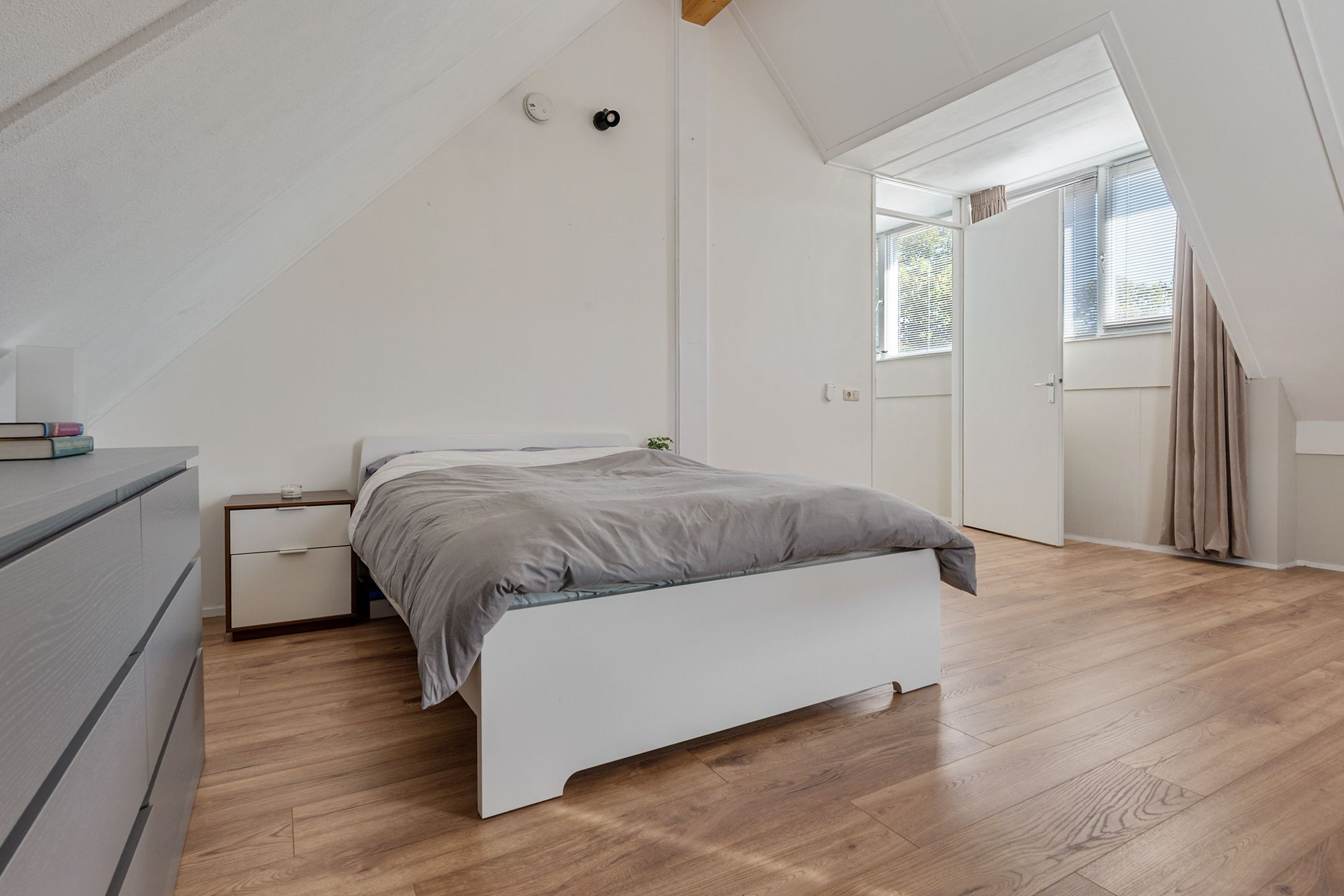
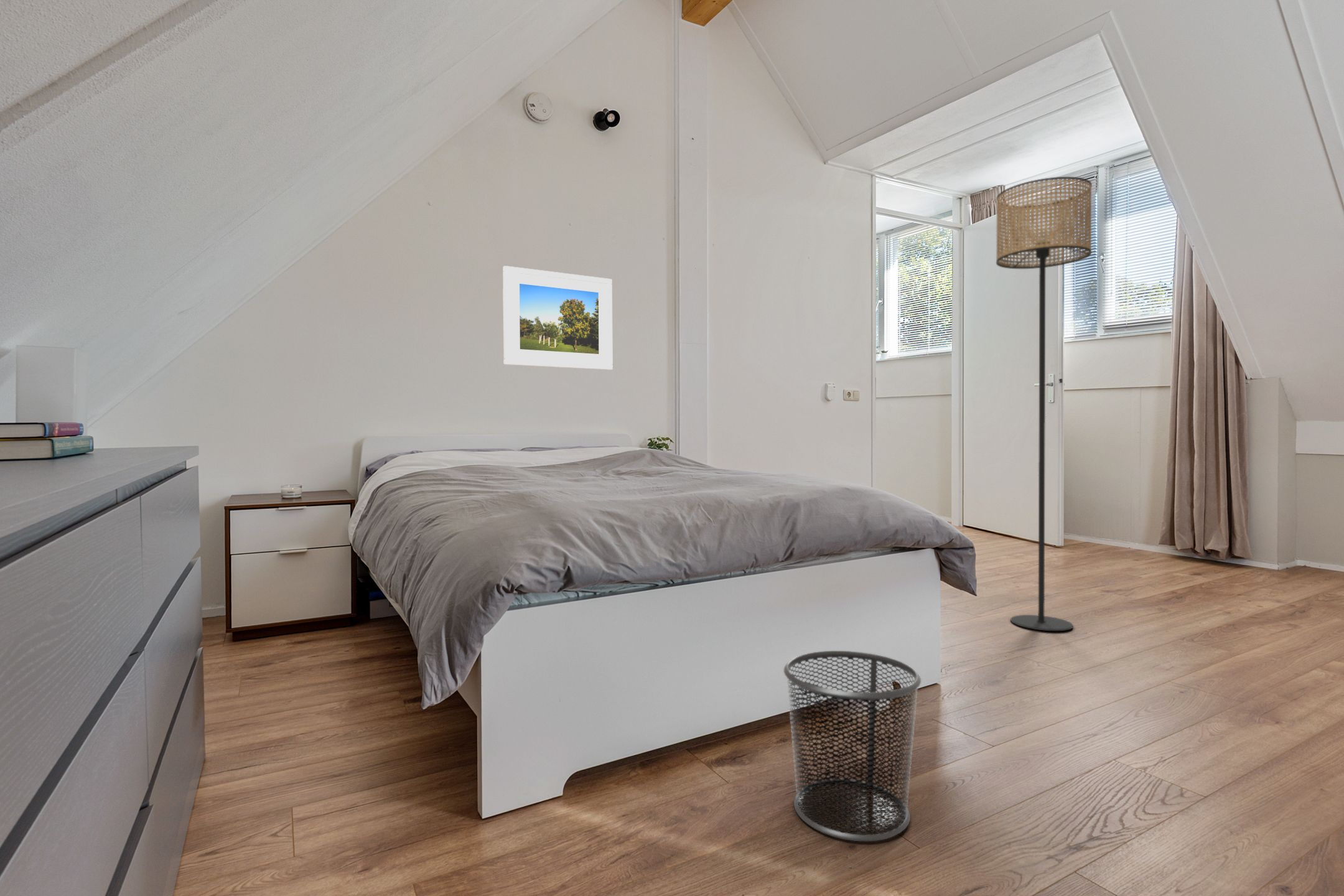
+ floor lamp (1042, 409)
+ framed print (559, 320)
+ waste bin (851, 740)
